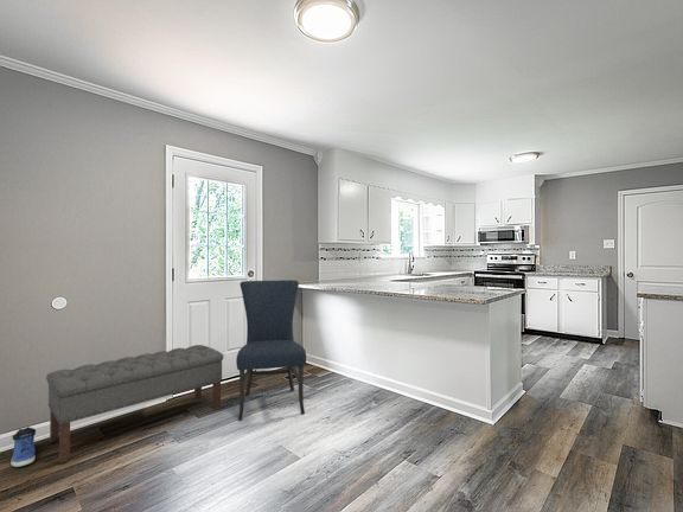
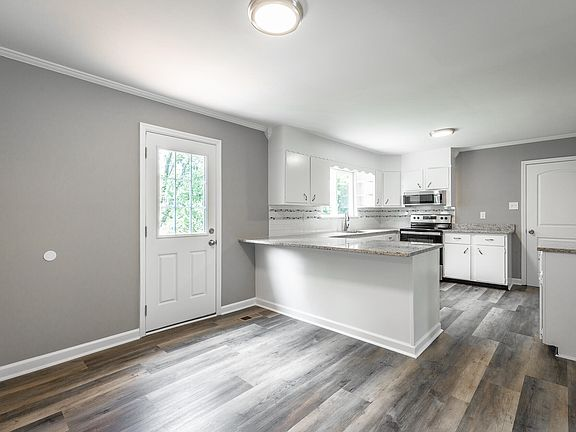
- chair (270, 341)
- sneaker (24, 443)
- bench (142, 391)
